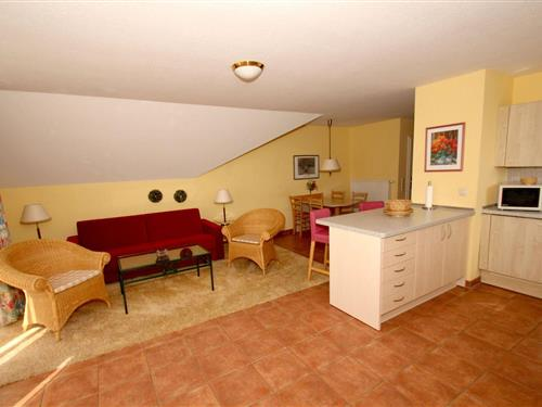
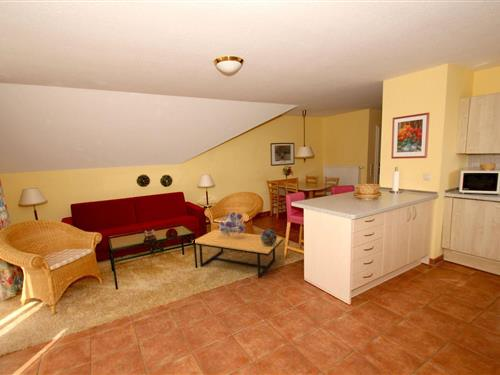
+ coffee table (238, 250)
+ decorative sphere (268, 237)
+ bouquet (232, 224)
